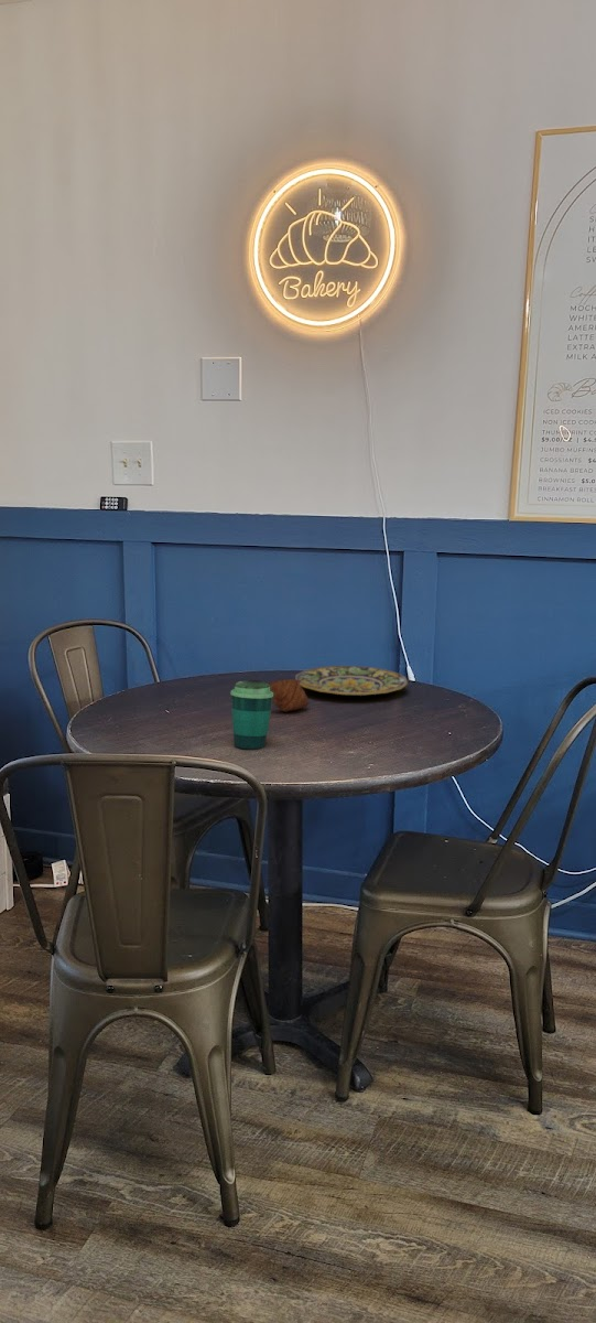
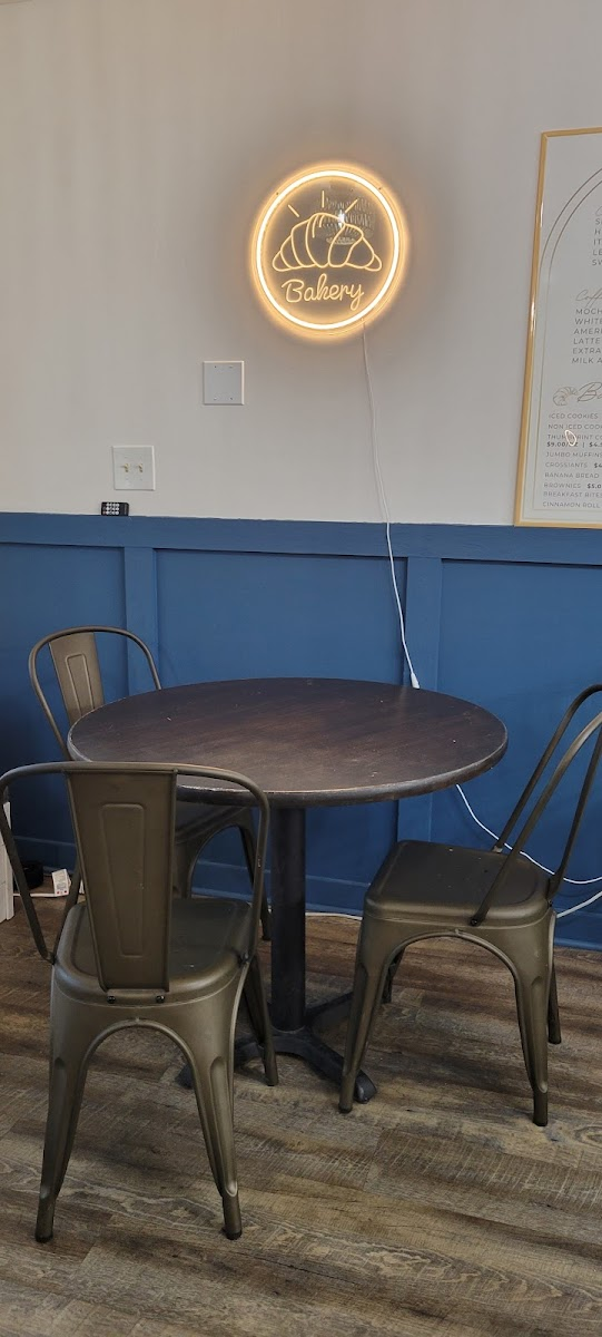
- plate (350, 684)
- cup (251, 714)
- croissant (289, 695)
